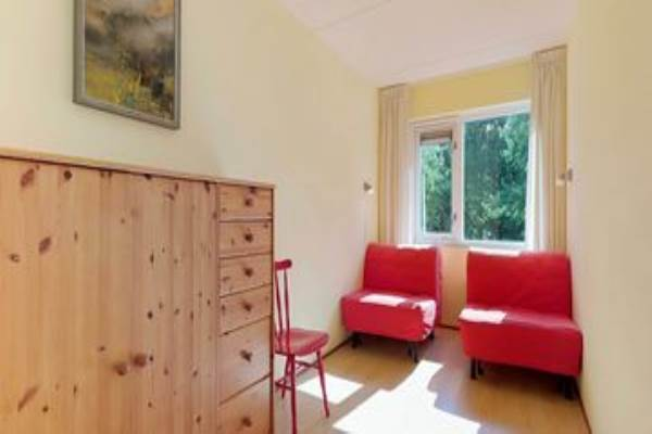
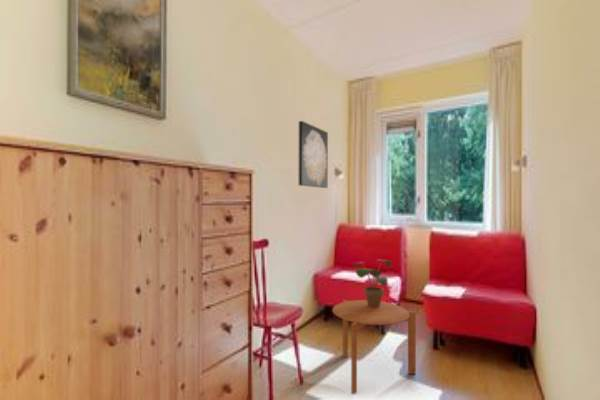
+ potted plant (373, 283)
+ side table (356, 339)
+ wall art (314, 156)
